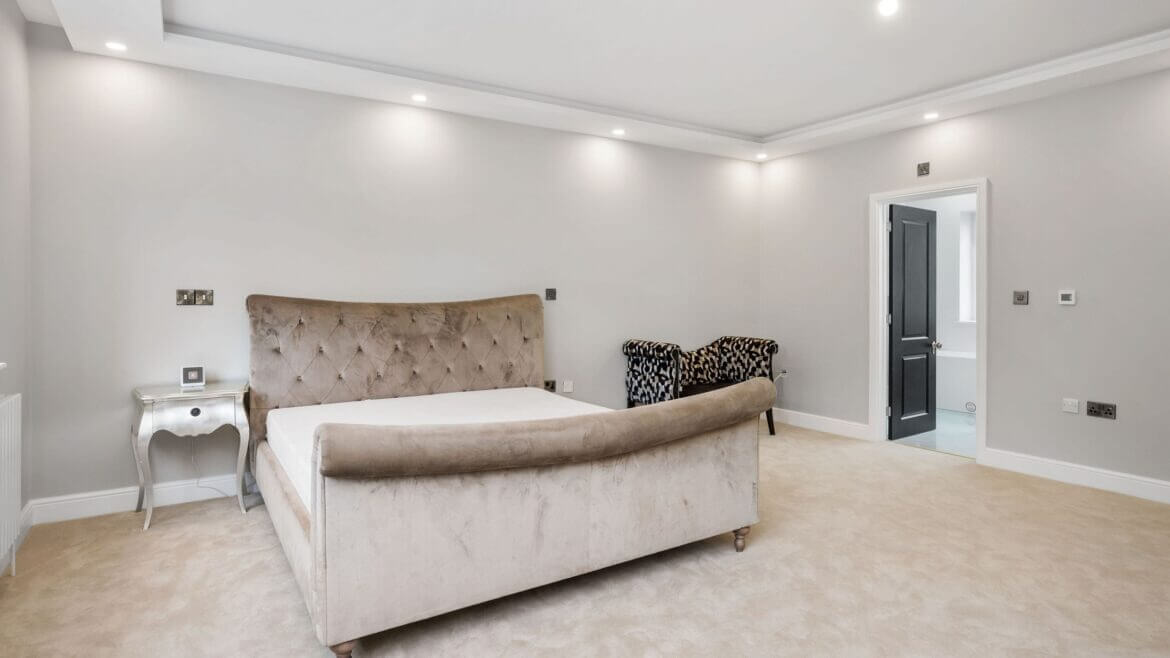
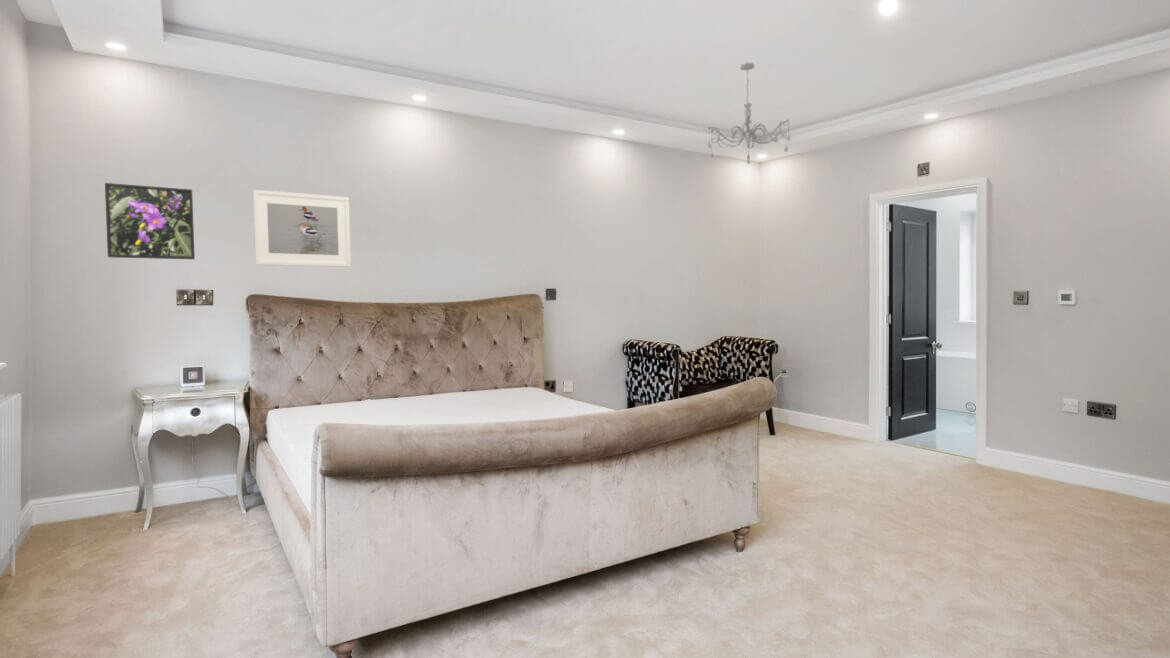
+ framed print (151, 222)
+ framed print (303, 229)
+ chandelier (748, 114)
